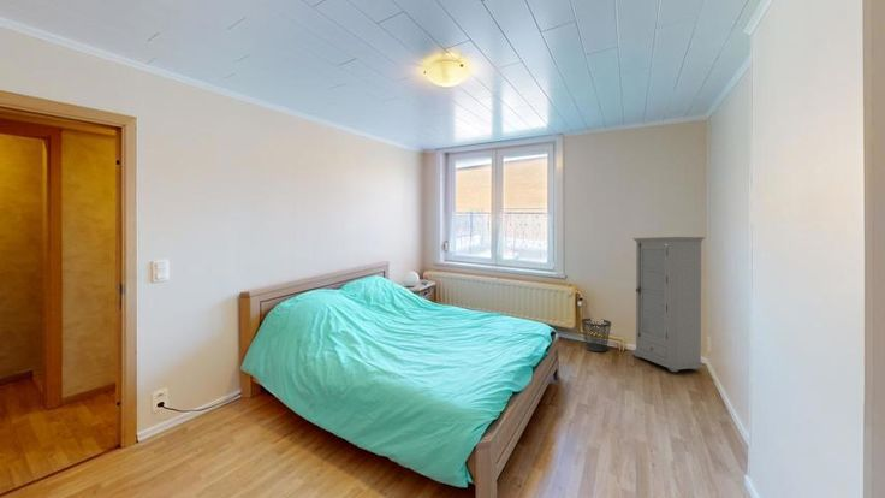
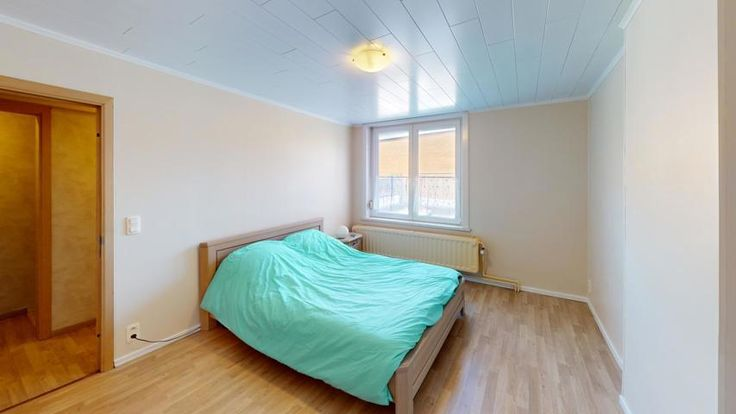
- wastebasket (596, 336)
- cabinet (666, 300)
